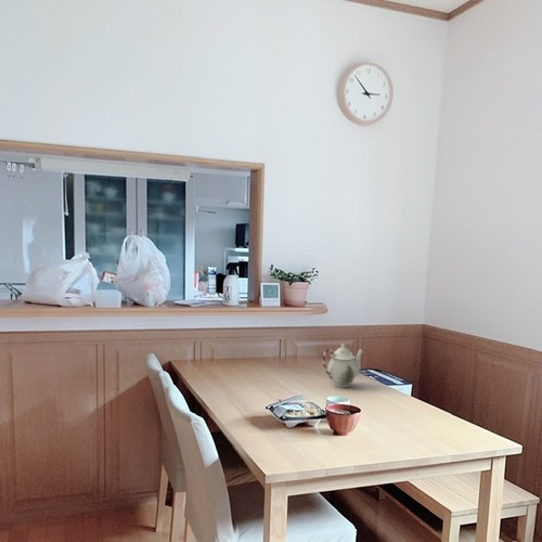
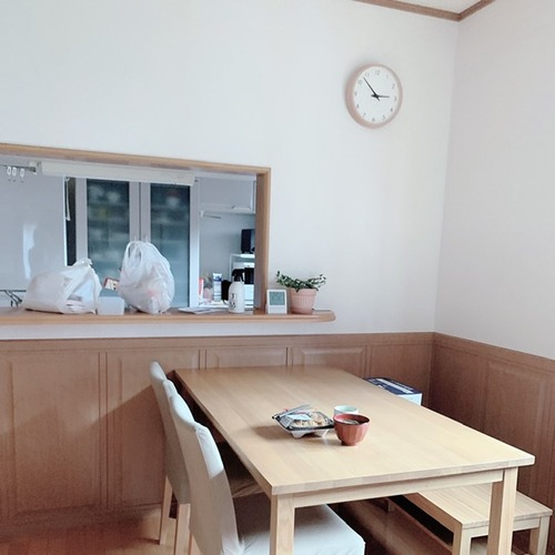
- teapot (343, 363)
